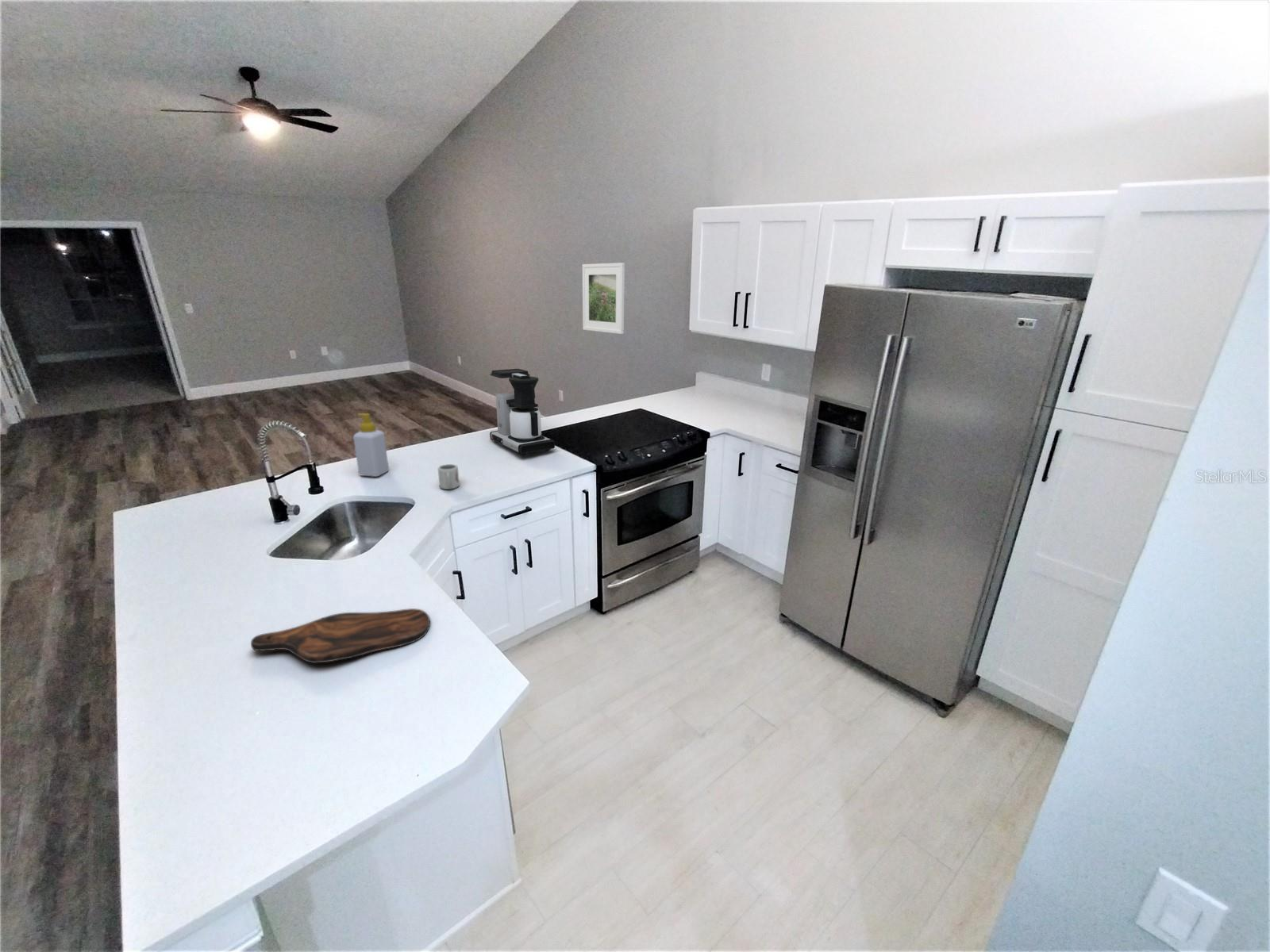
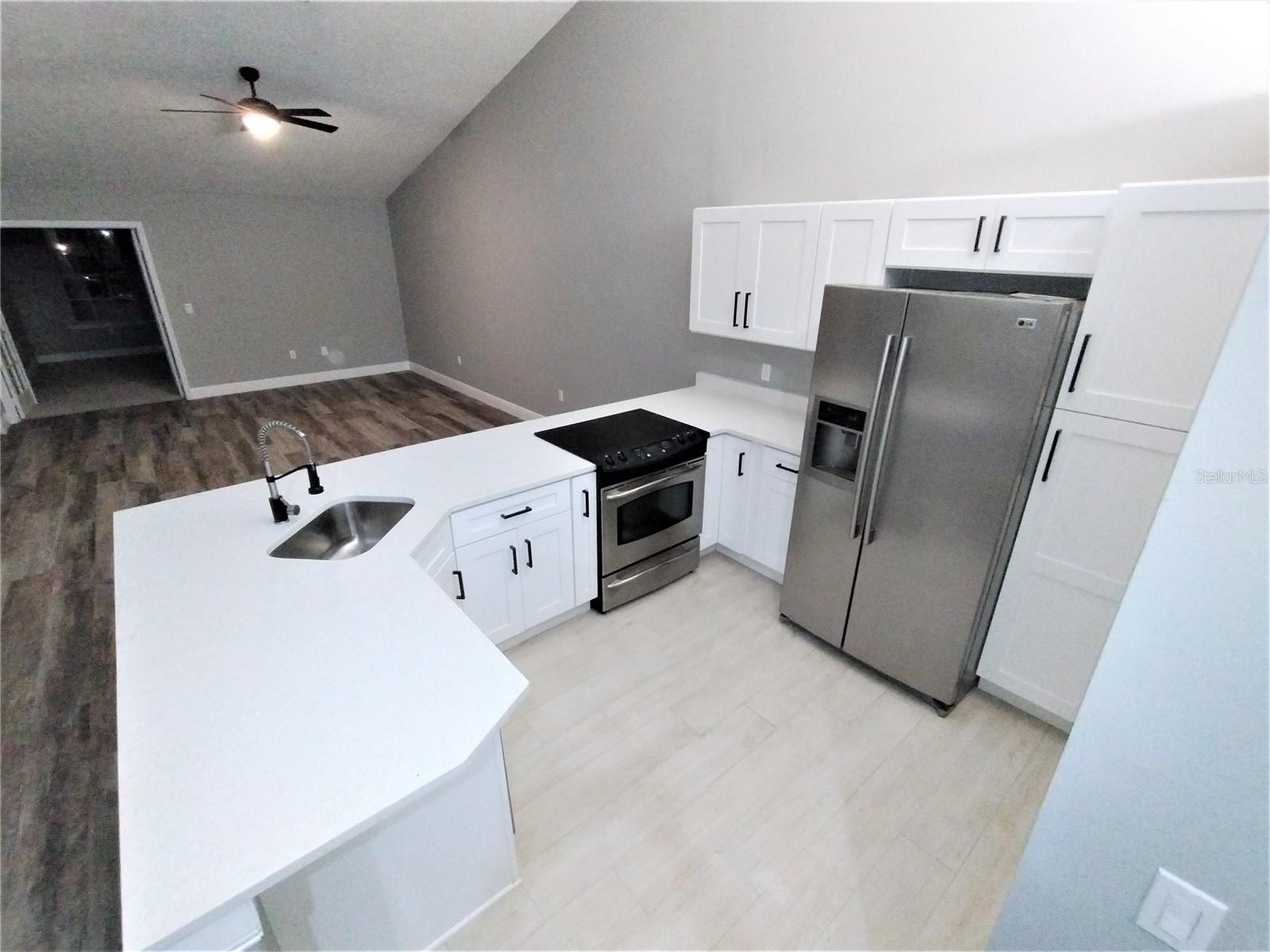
- cutting board (342, 635)
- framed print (602, 298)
- coffee maker (520, 410)
- cup (448, 478)
- soap bottle (370, 444)
